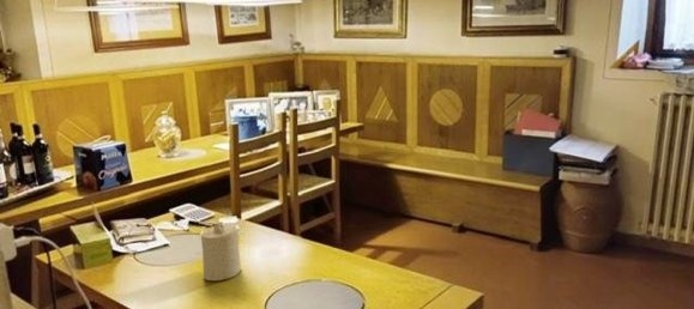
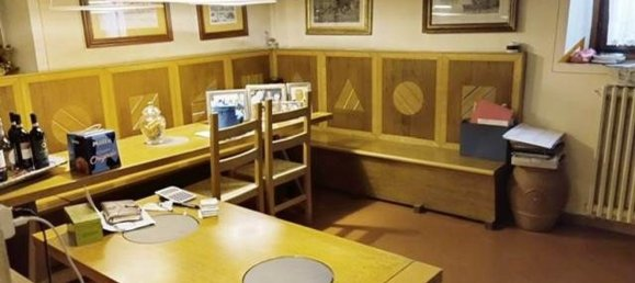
- candle (219, 248)
